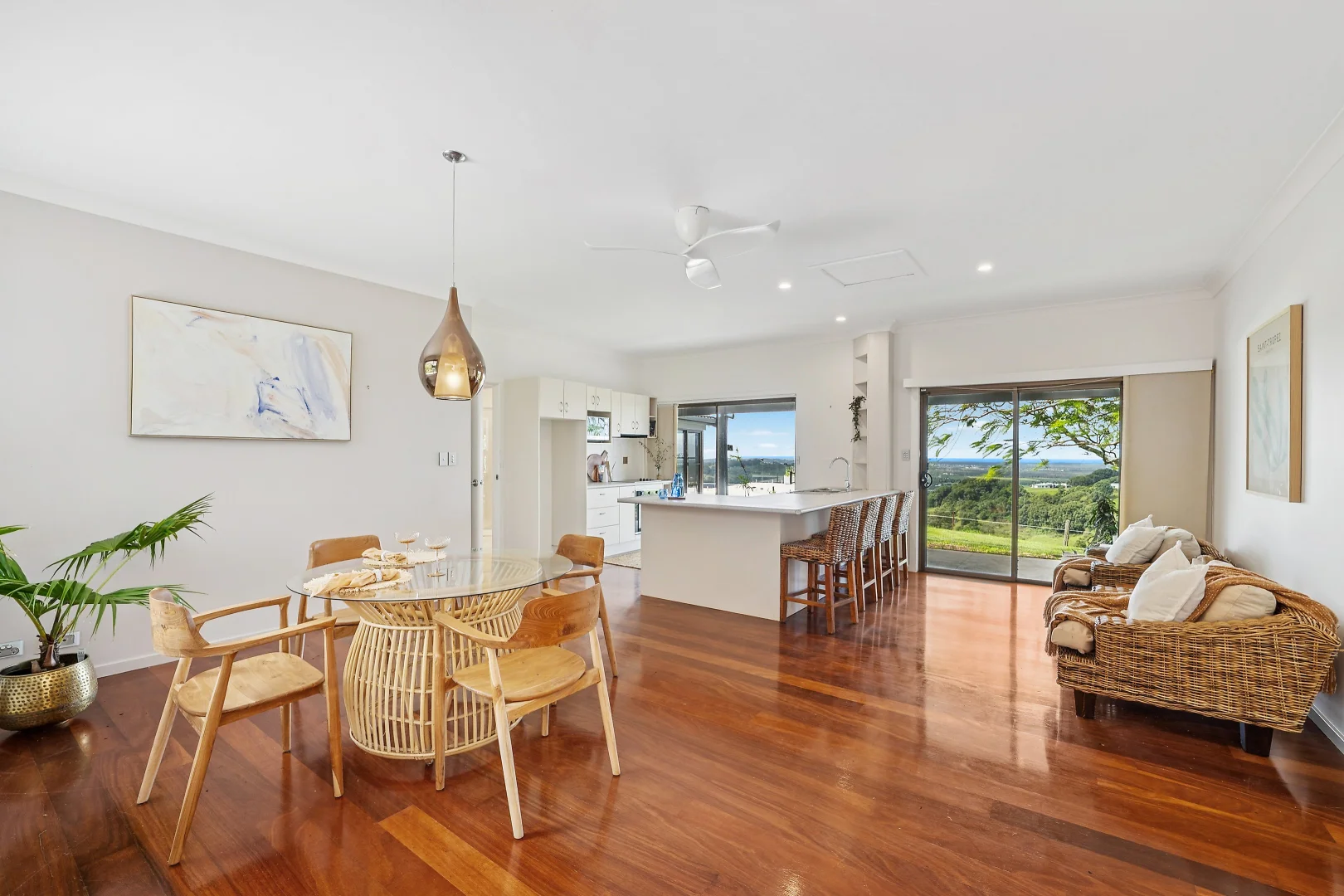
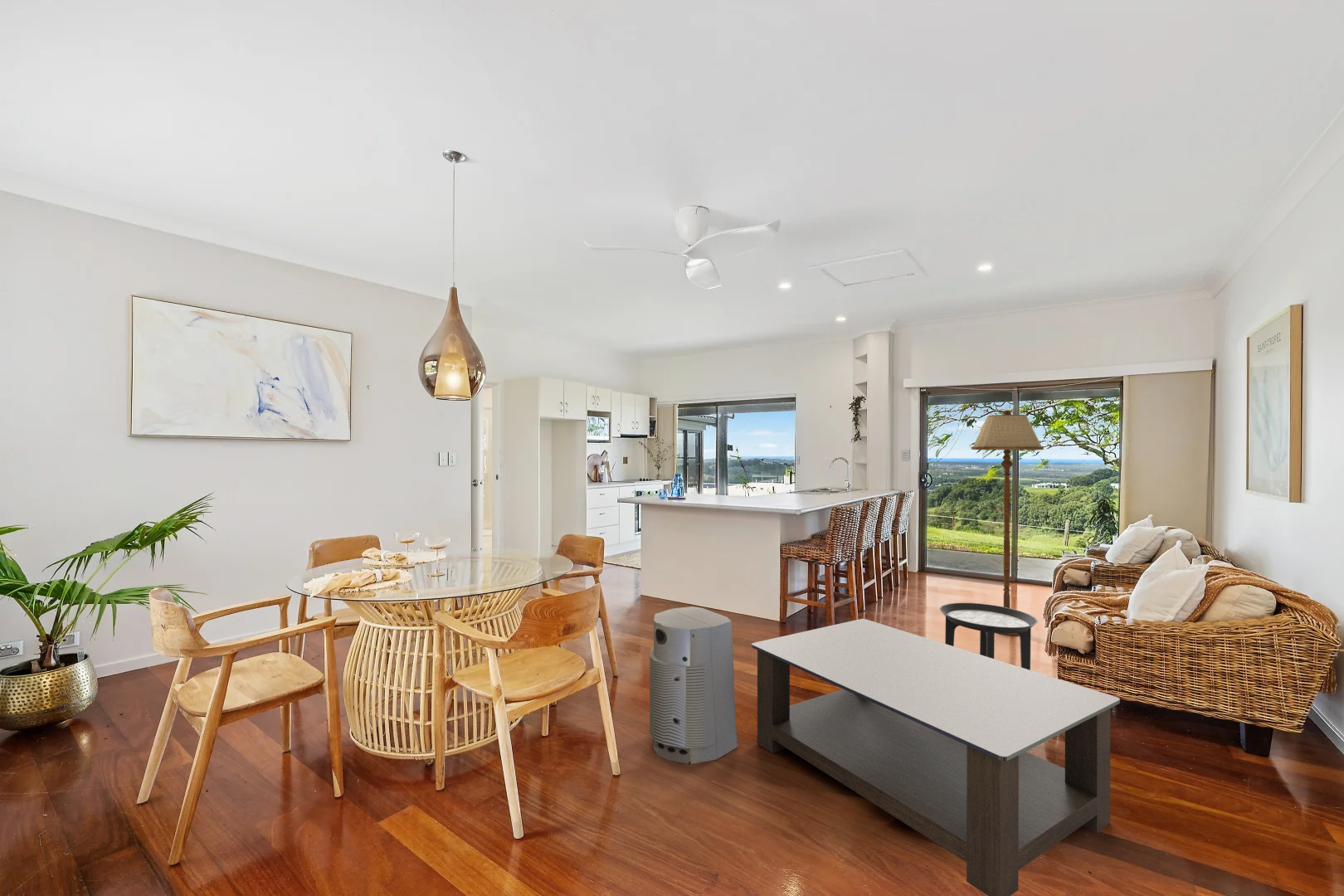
+ floor lamp (1006, 520)
+ side table (986, 655)
+ coffee table (913, 723)
+ air purifier (689, 680)
